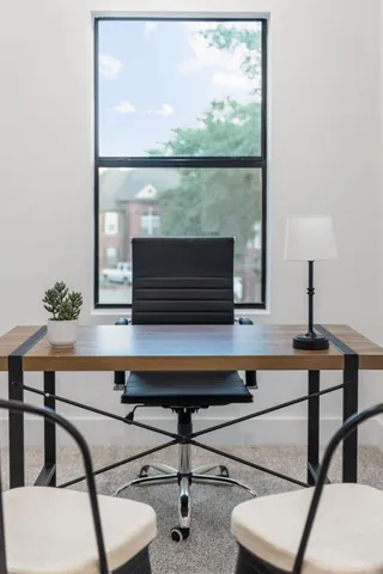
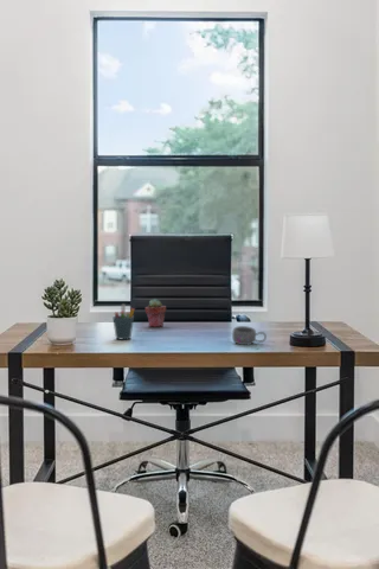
+ potted succulent (155, 312)
+ pen holder (123, 321)
+ mug (249, 335)
